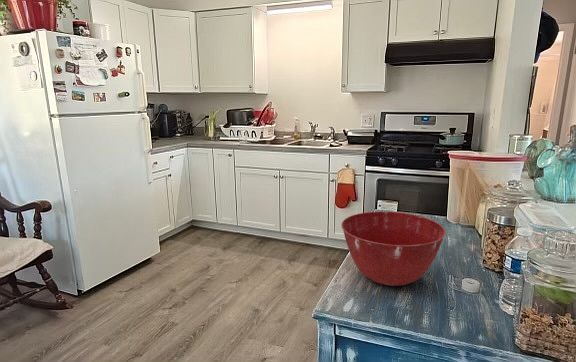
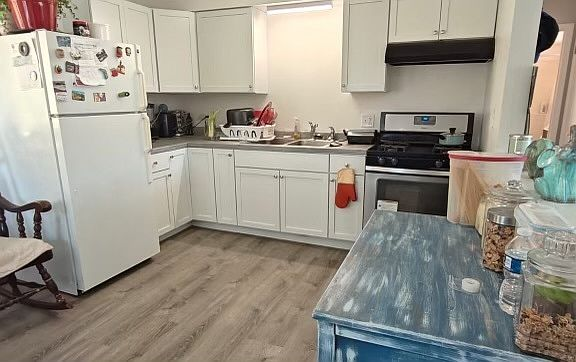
- mixing bowl (389, 250)
